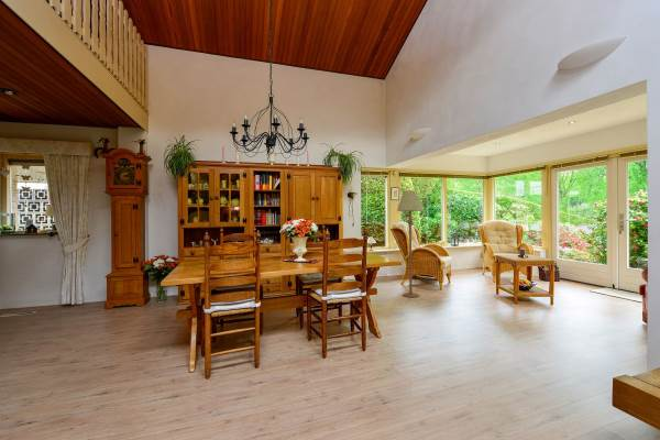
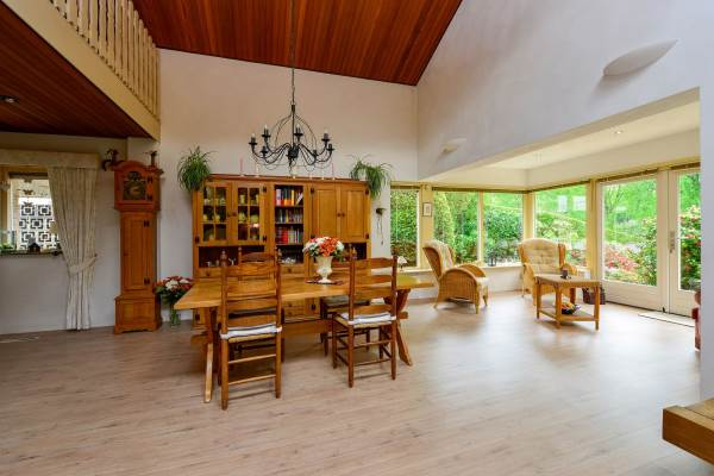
- floor lamp (410, 243)
